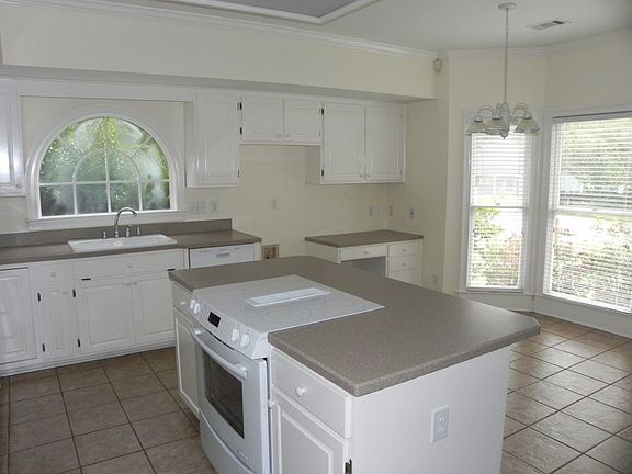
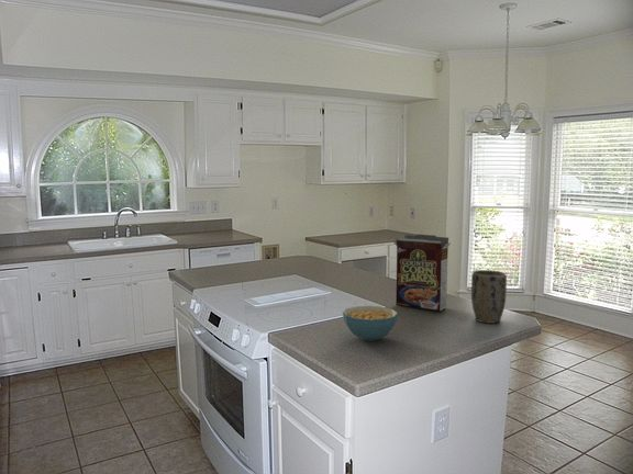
+ cereal bowl (369, 325)
+ plant pot (488, 296)
+ cereal box (421, 271)
